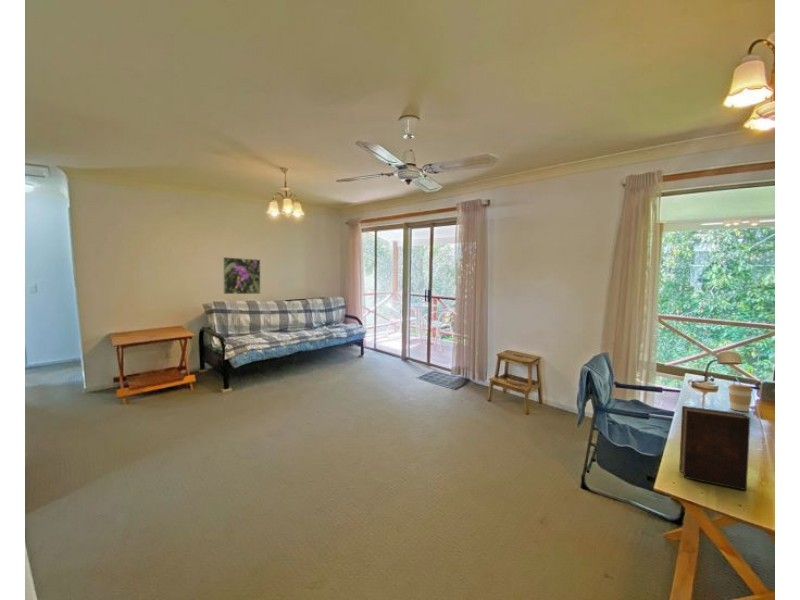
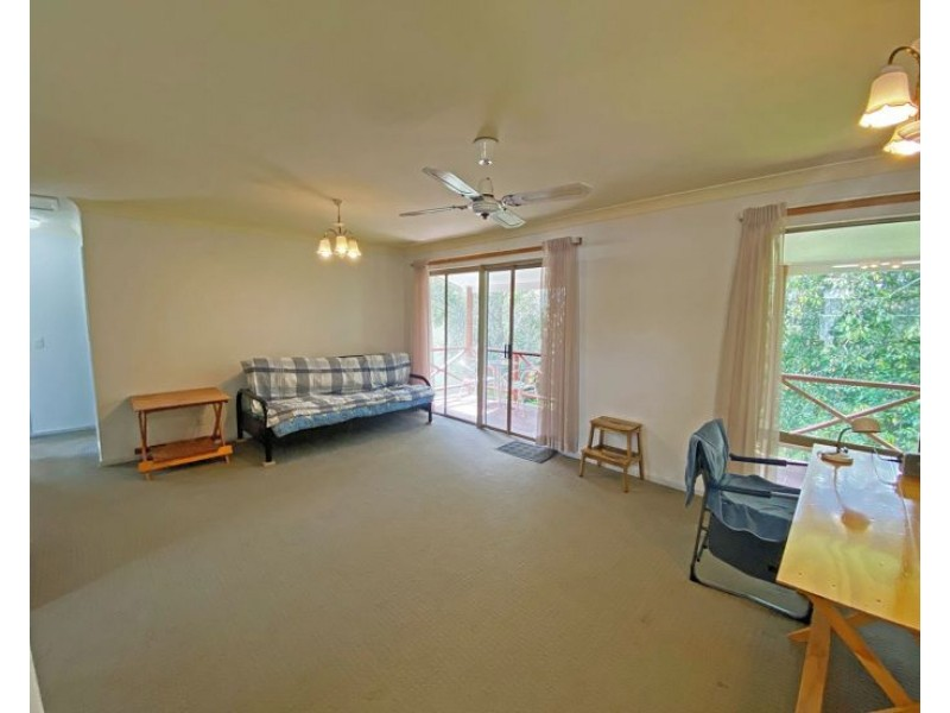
- coffee cup (739, 396)
- bible (712, 446)
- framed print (242, 276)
